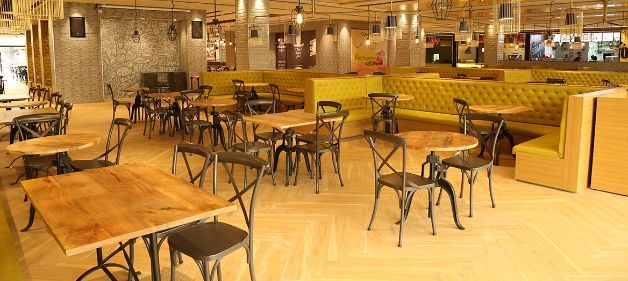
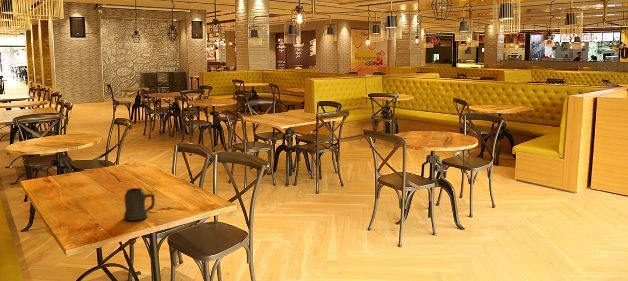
+ mug (138, 203)
